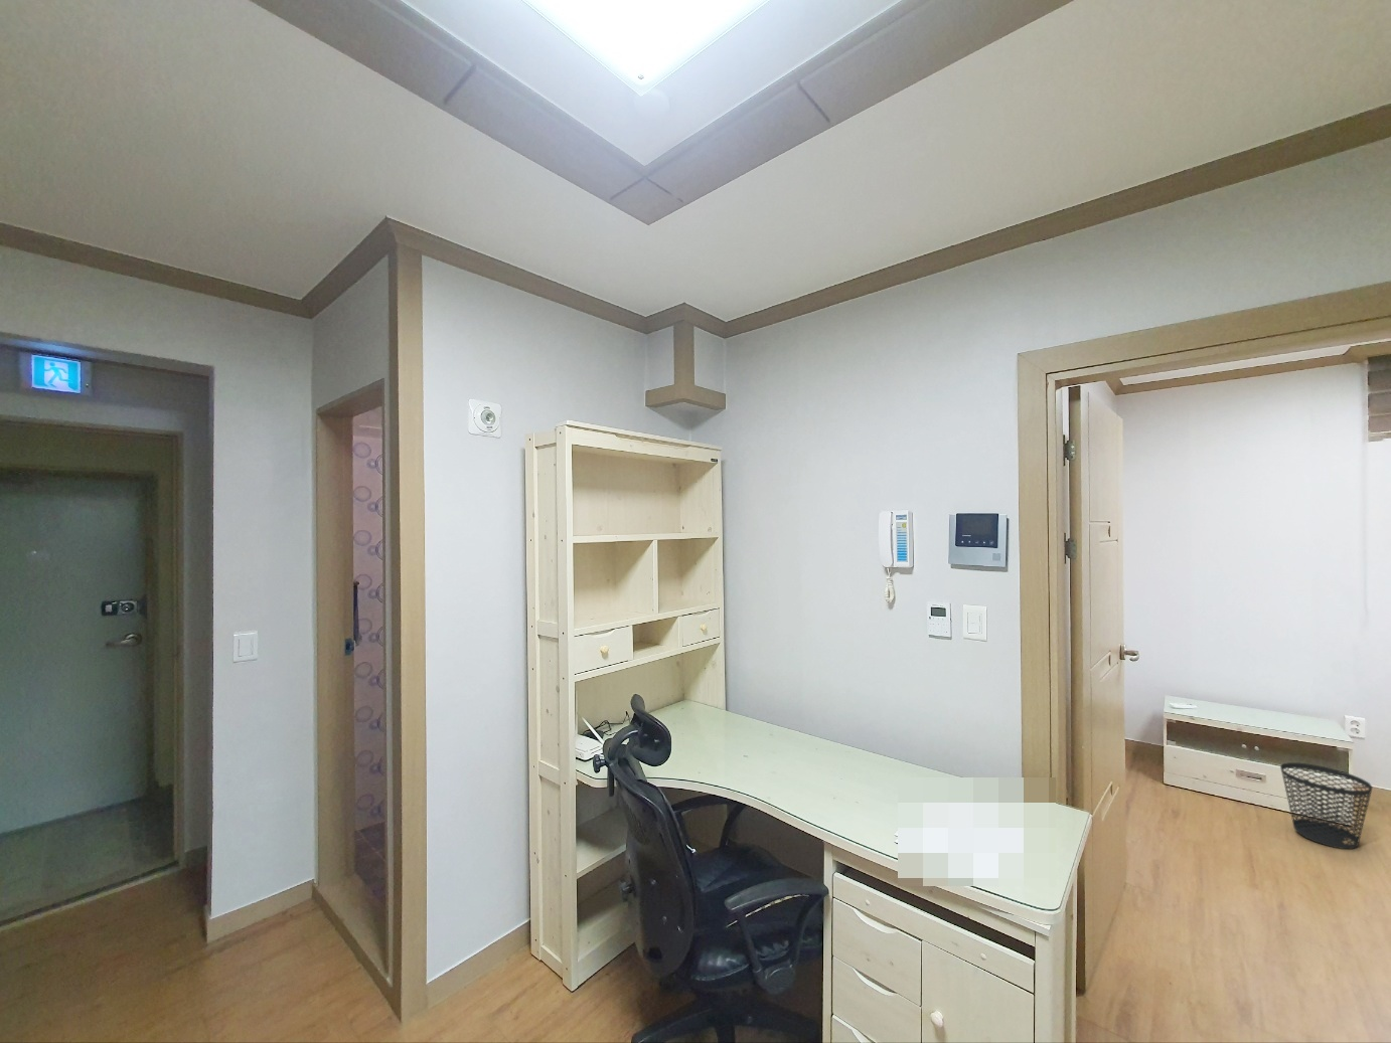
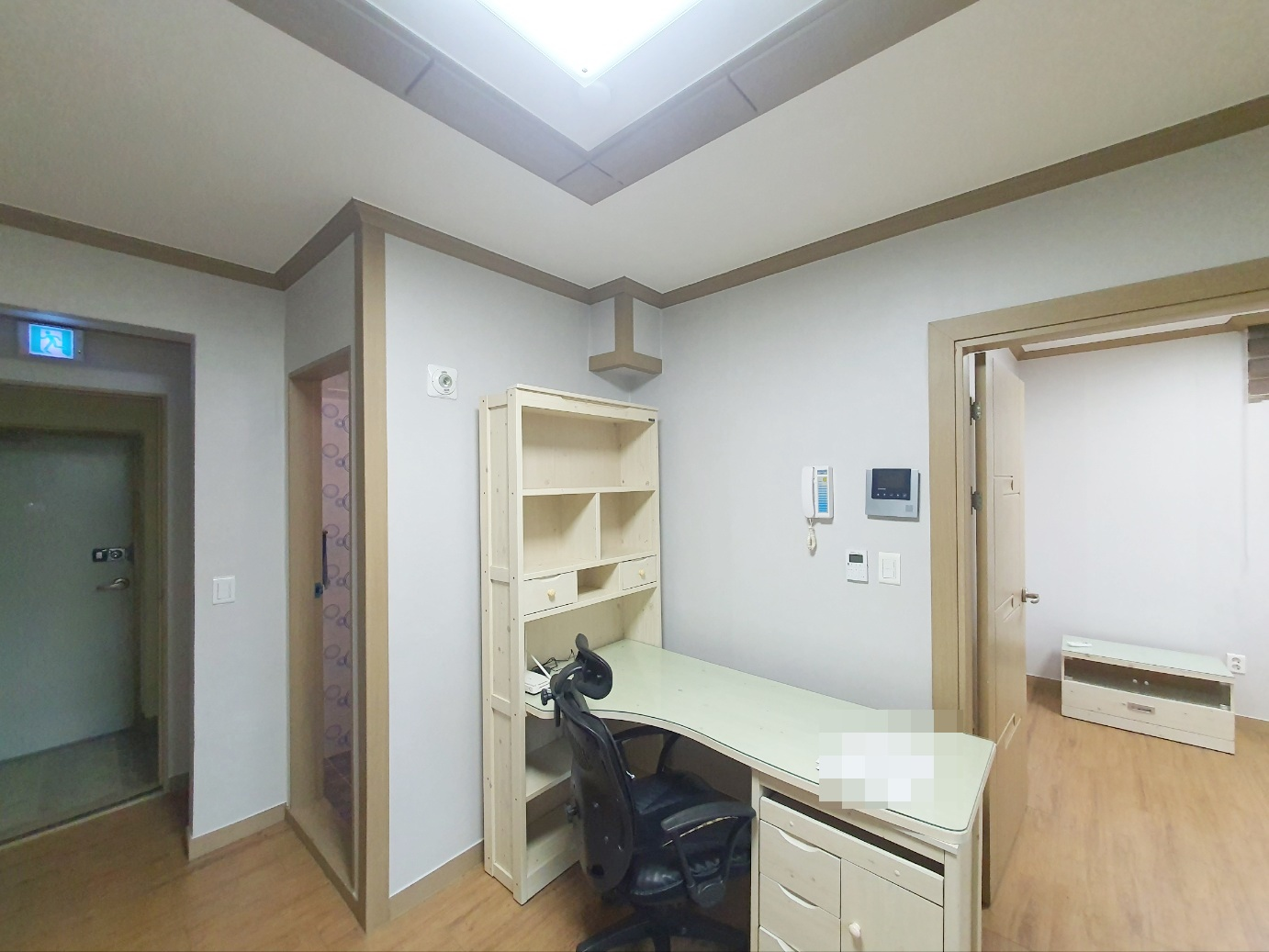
- wastebasket (1324, 807)
